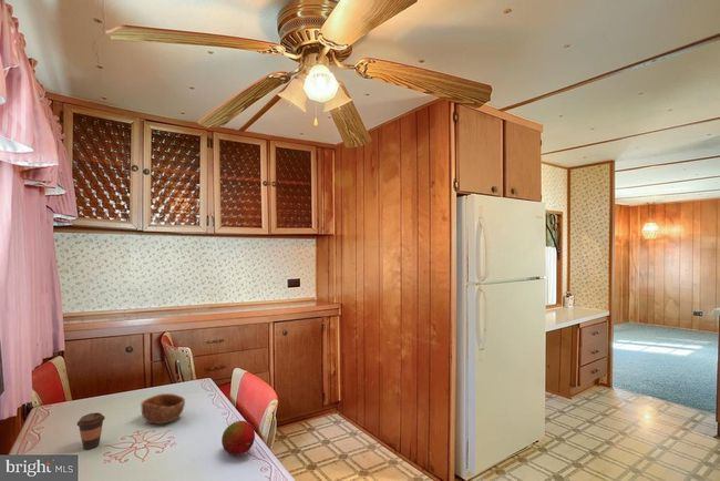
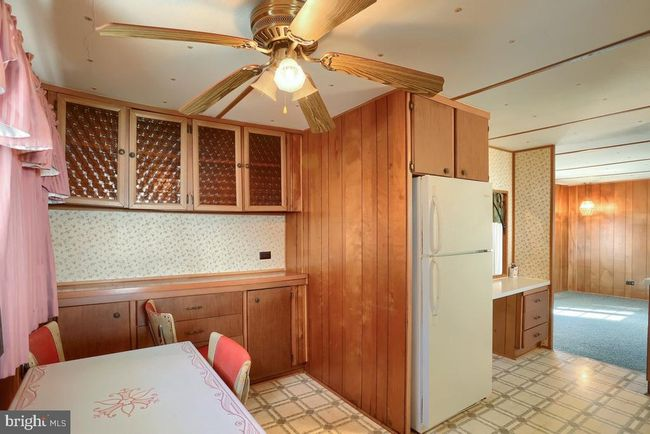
- coffee cup (91, 431)
- fruit (237, 437)
- bowl (163, 409)
